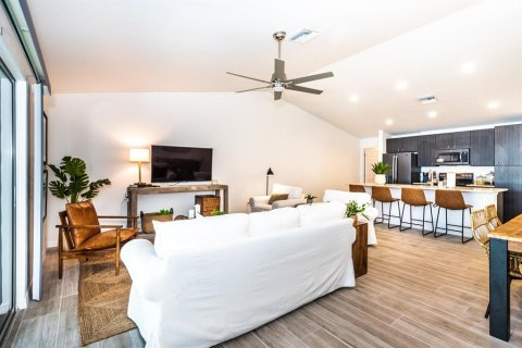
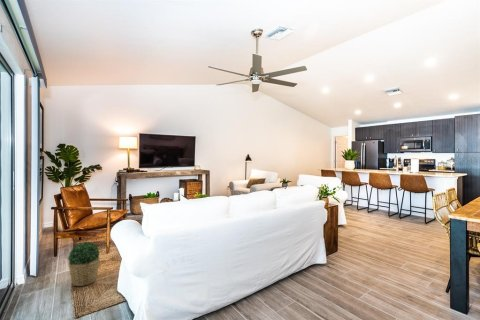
+ potted plant (84, 262)
